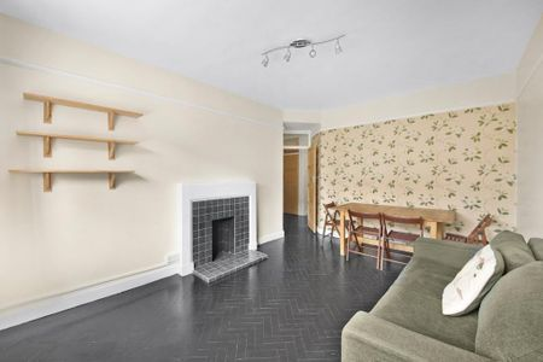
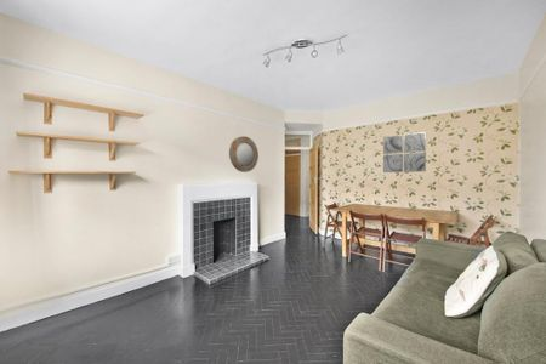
+ wall art (402, 152)
+ home mirror (244, 154)
